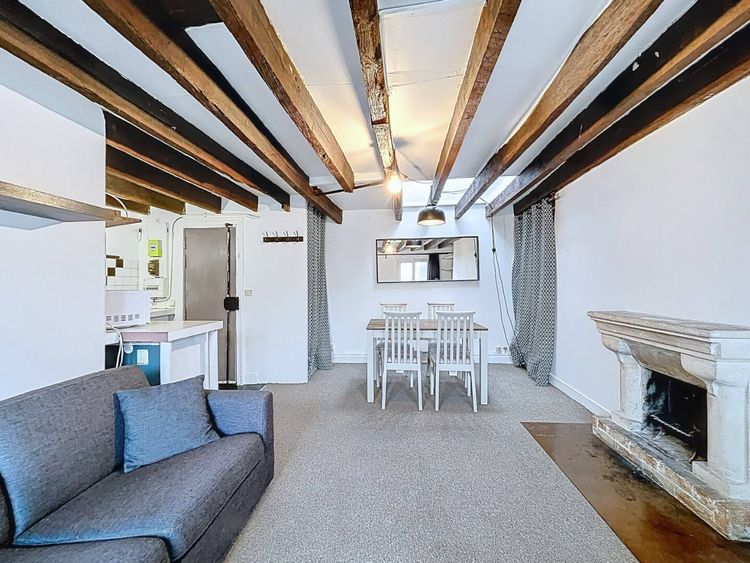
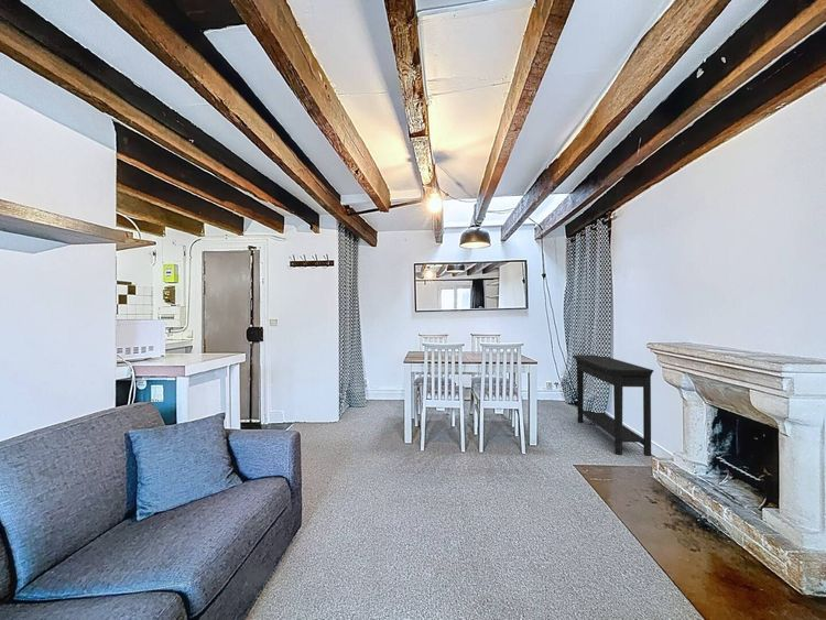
+ console table (613, 399)
